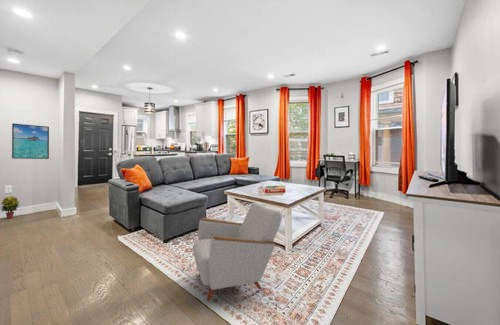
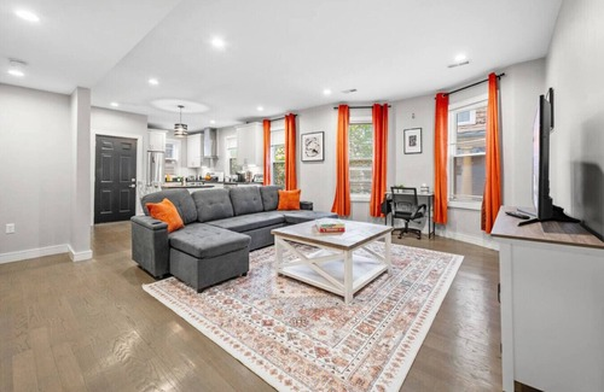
- potted plant (10, 206)
- armchair (235, 244)
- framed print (31, 141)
